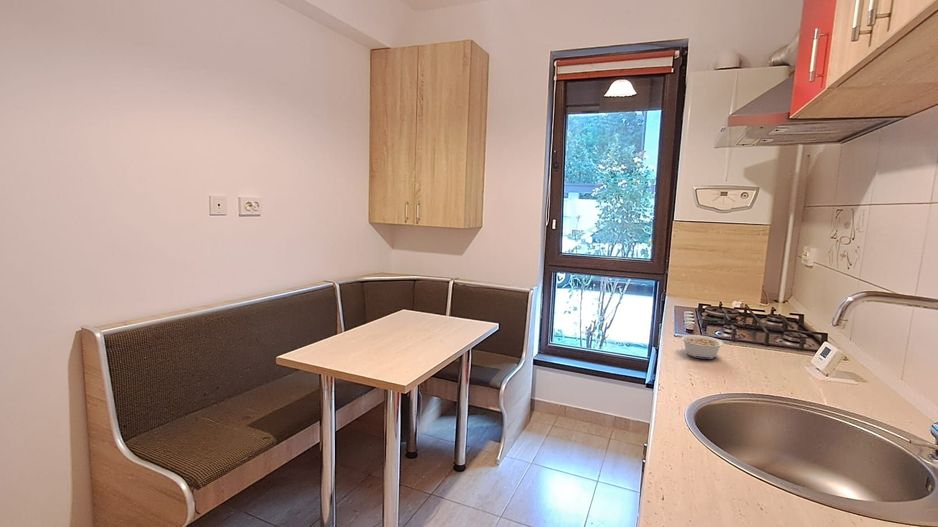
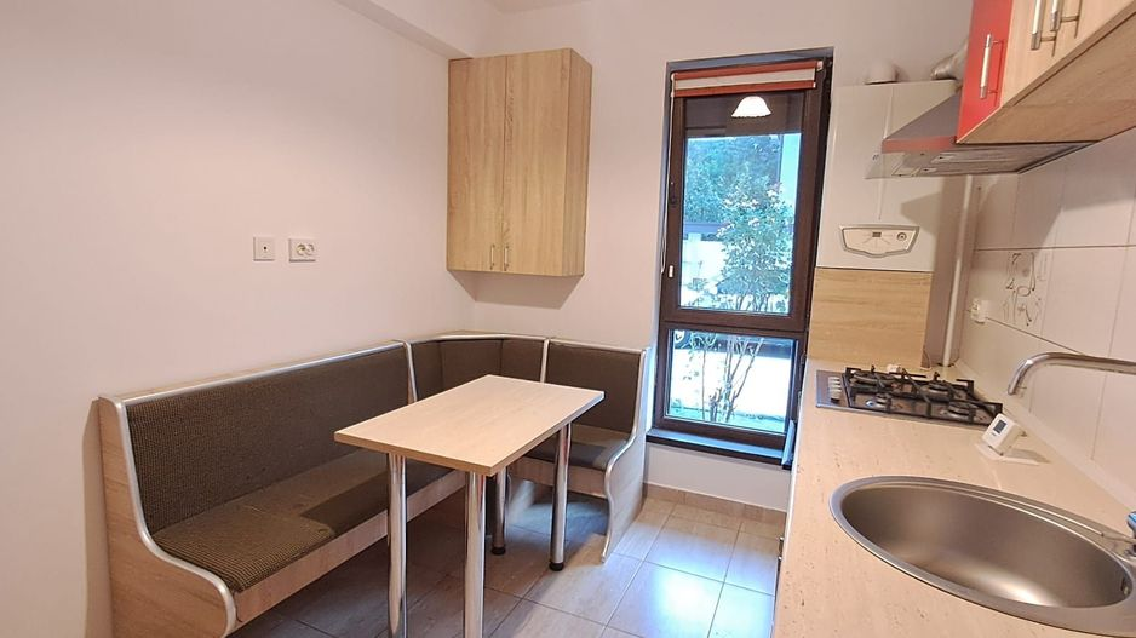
- legume (701, 346)
